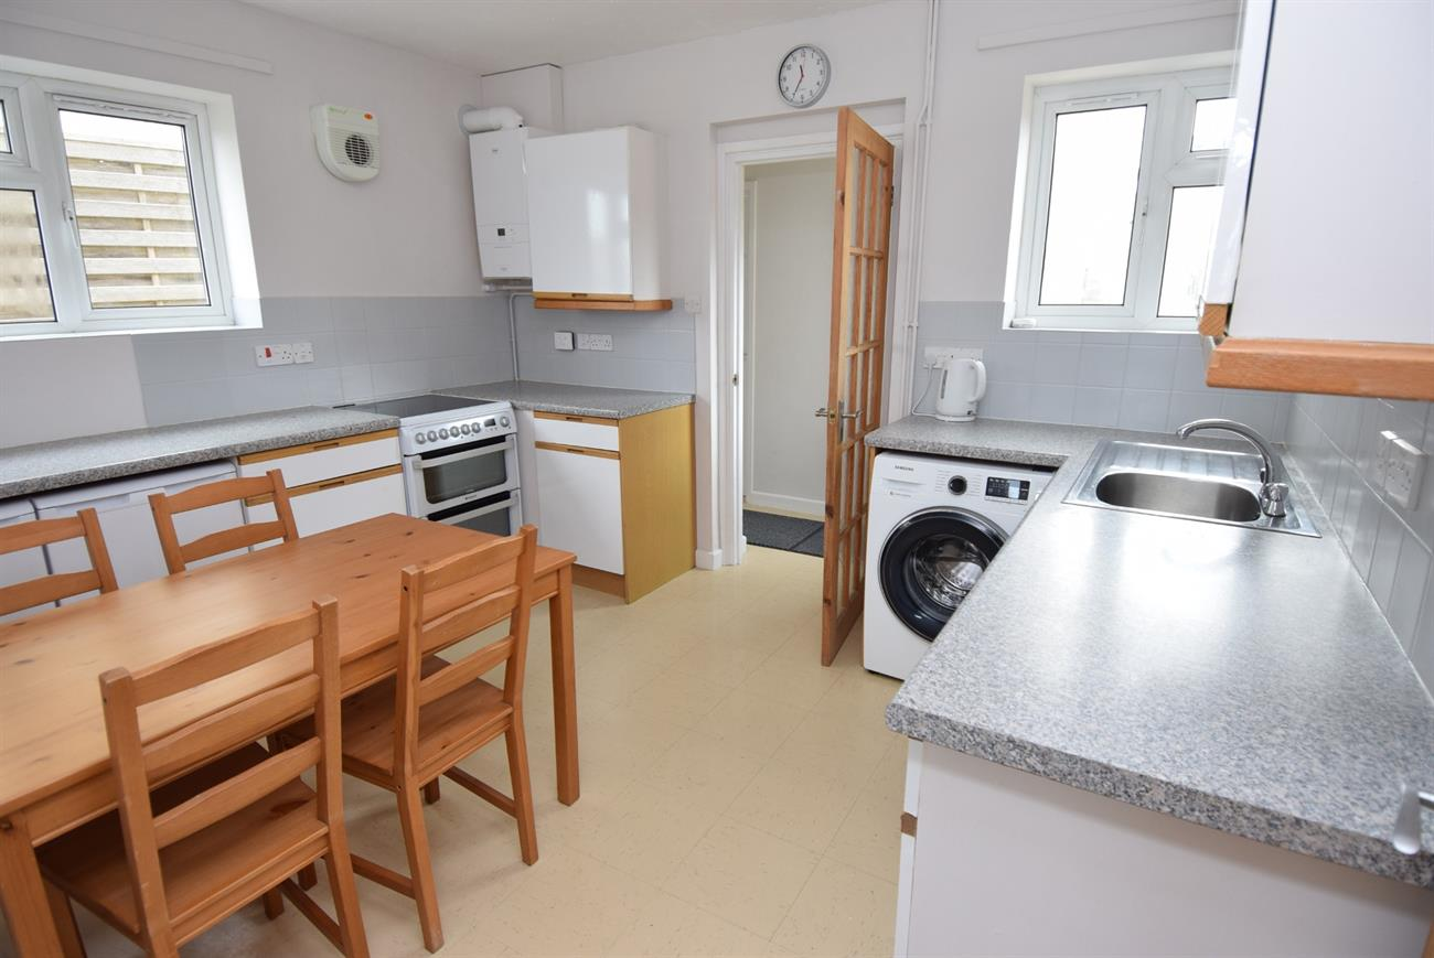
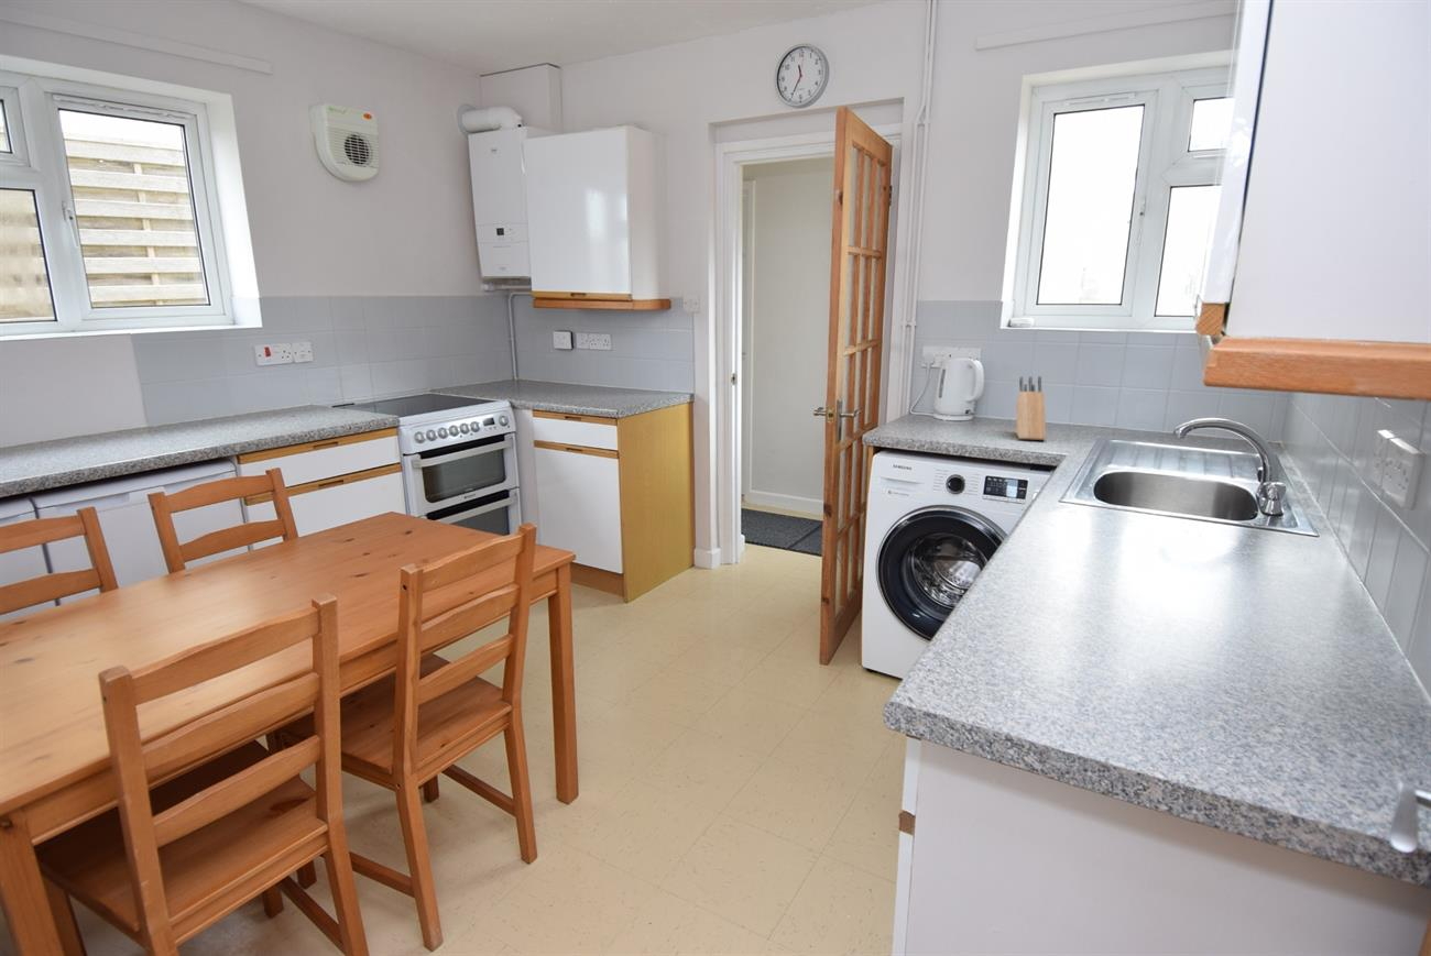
+ knife block (1030, 406)
